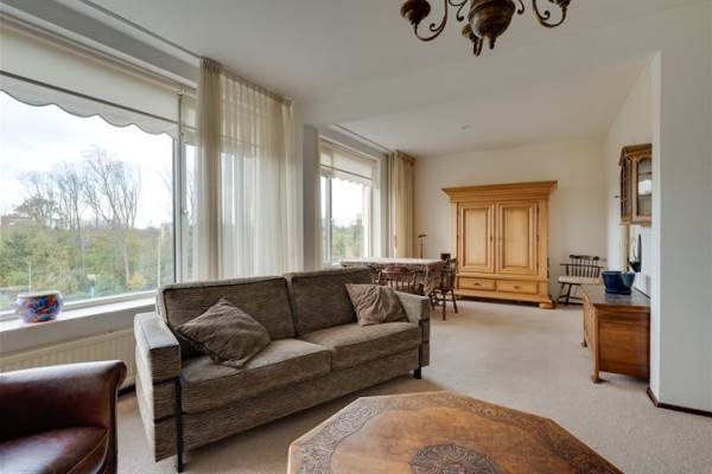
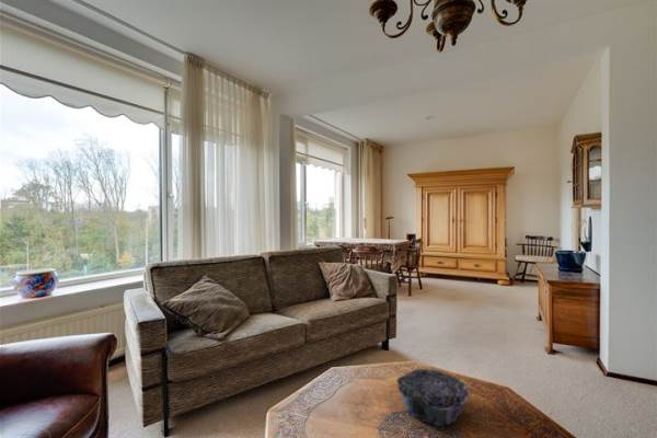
+ decorative bowl (431, 396)
